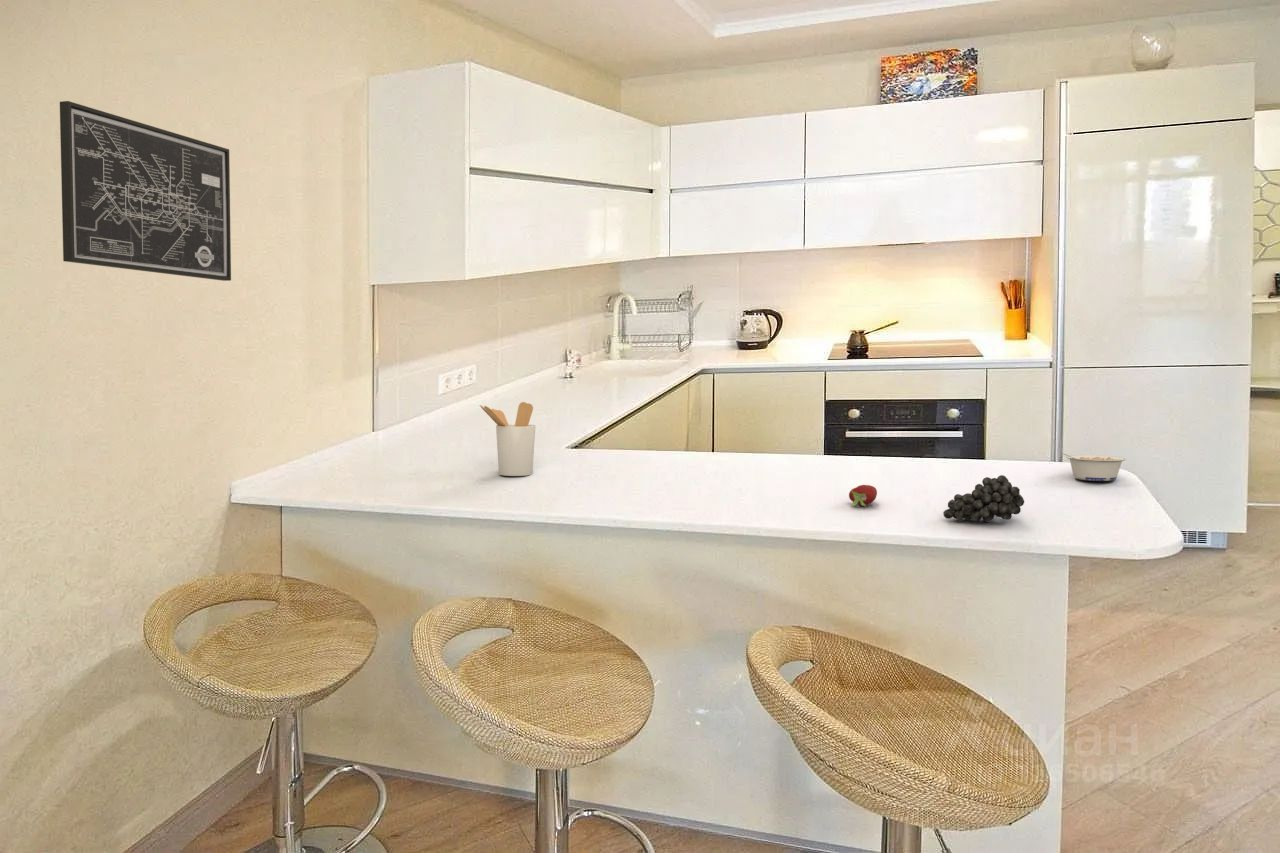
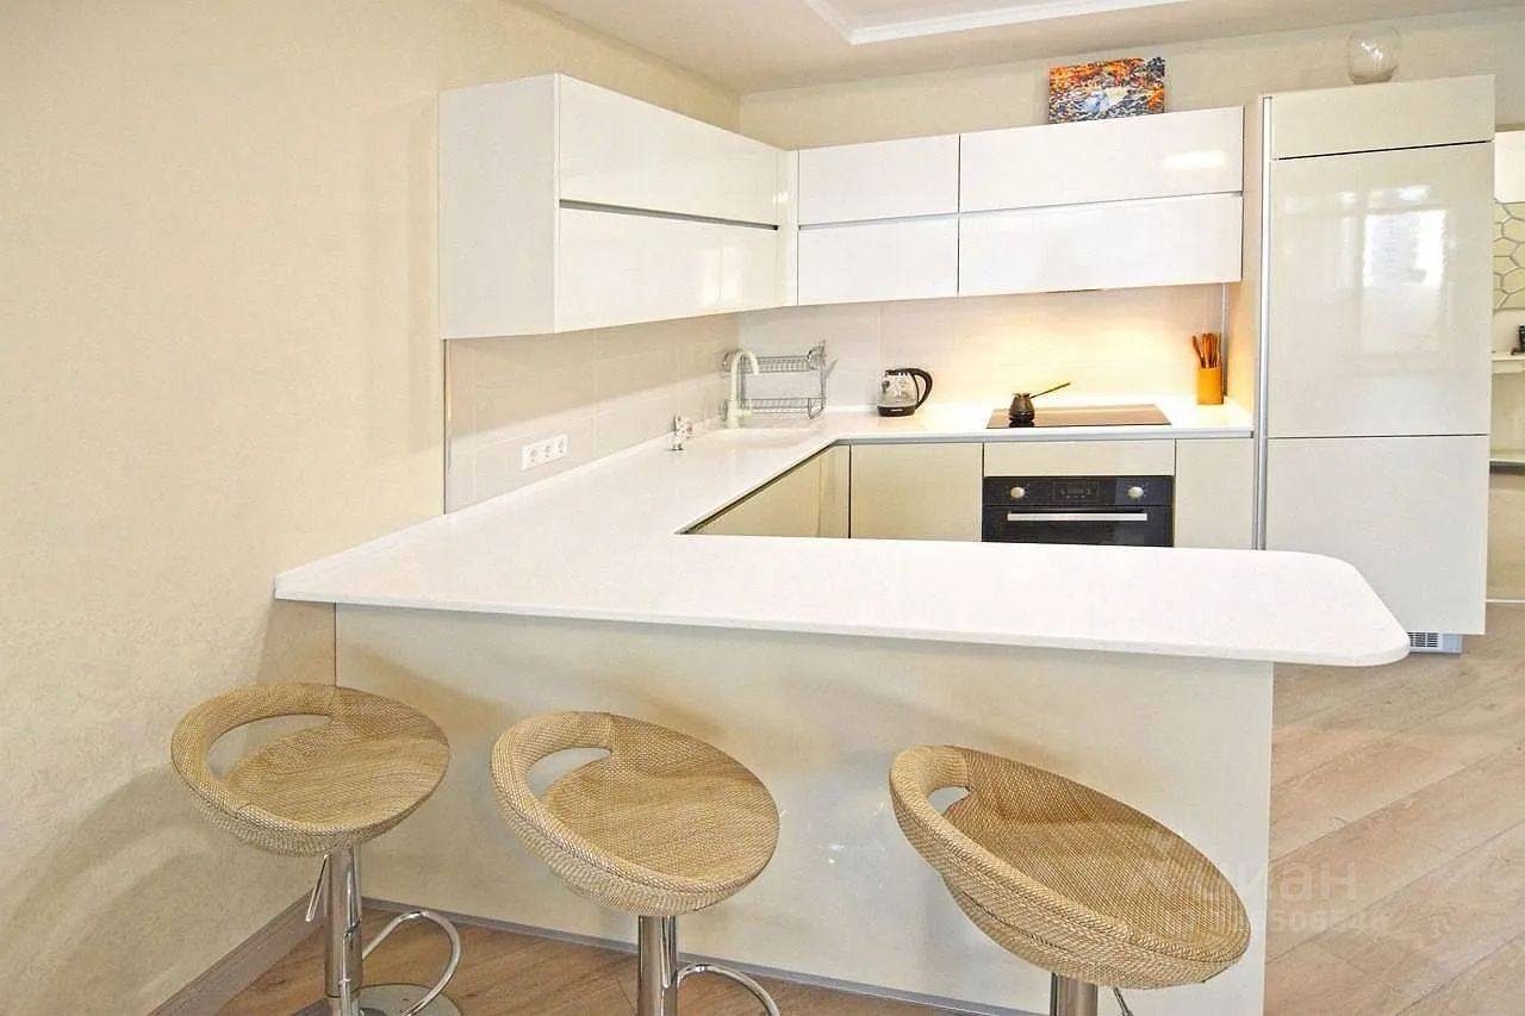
- fruit (863, 495)
- utensil holder (506, 438)
- wall art (153, 200)
- fruit (985, 497)
- legume (1094, 466)
